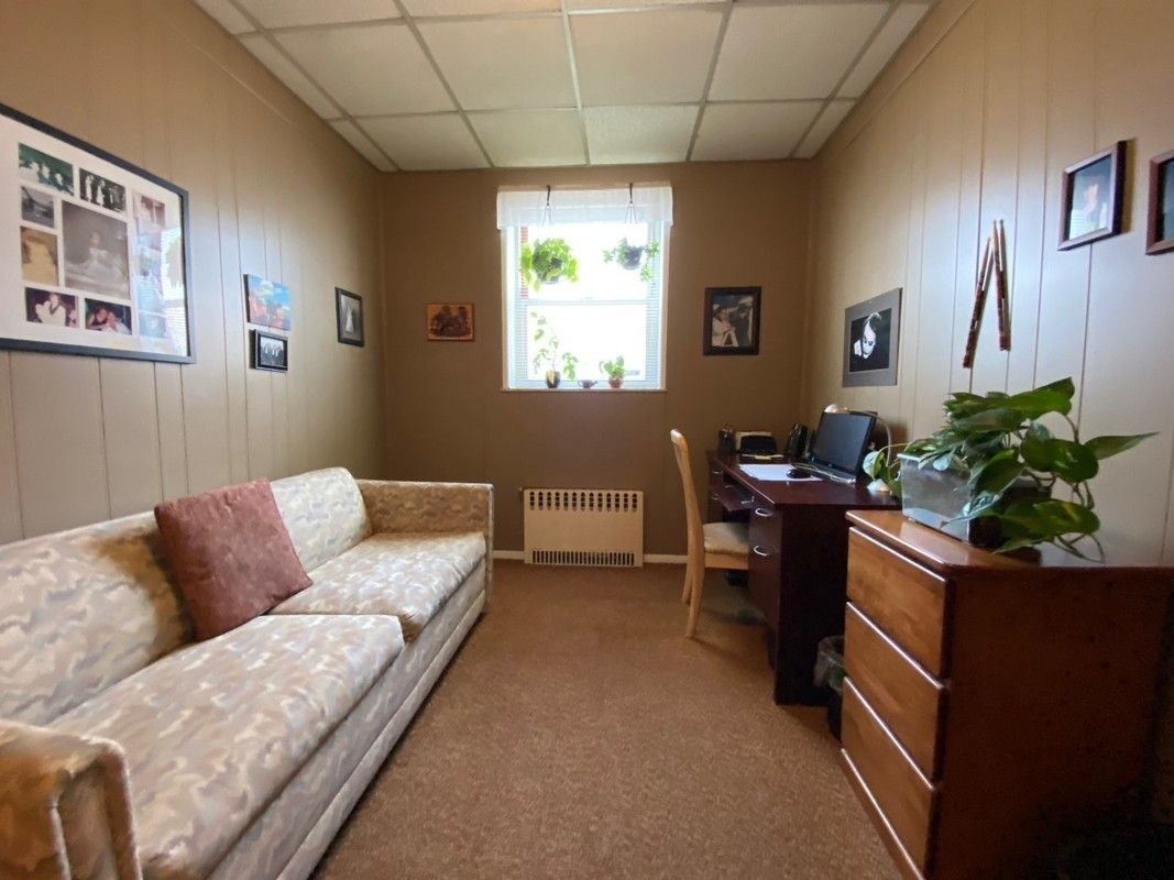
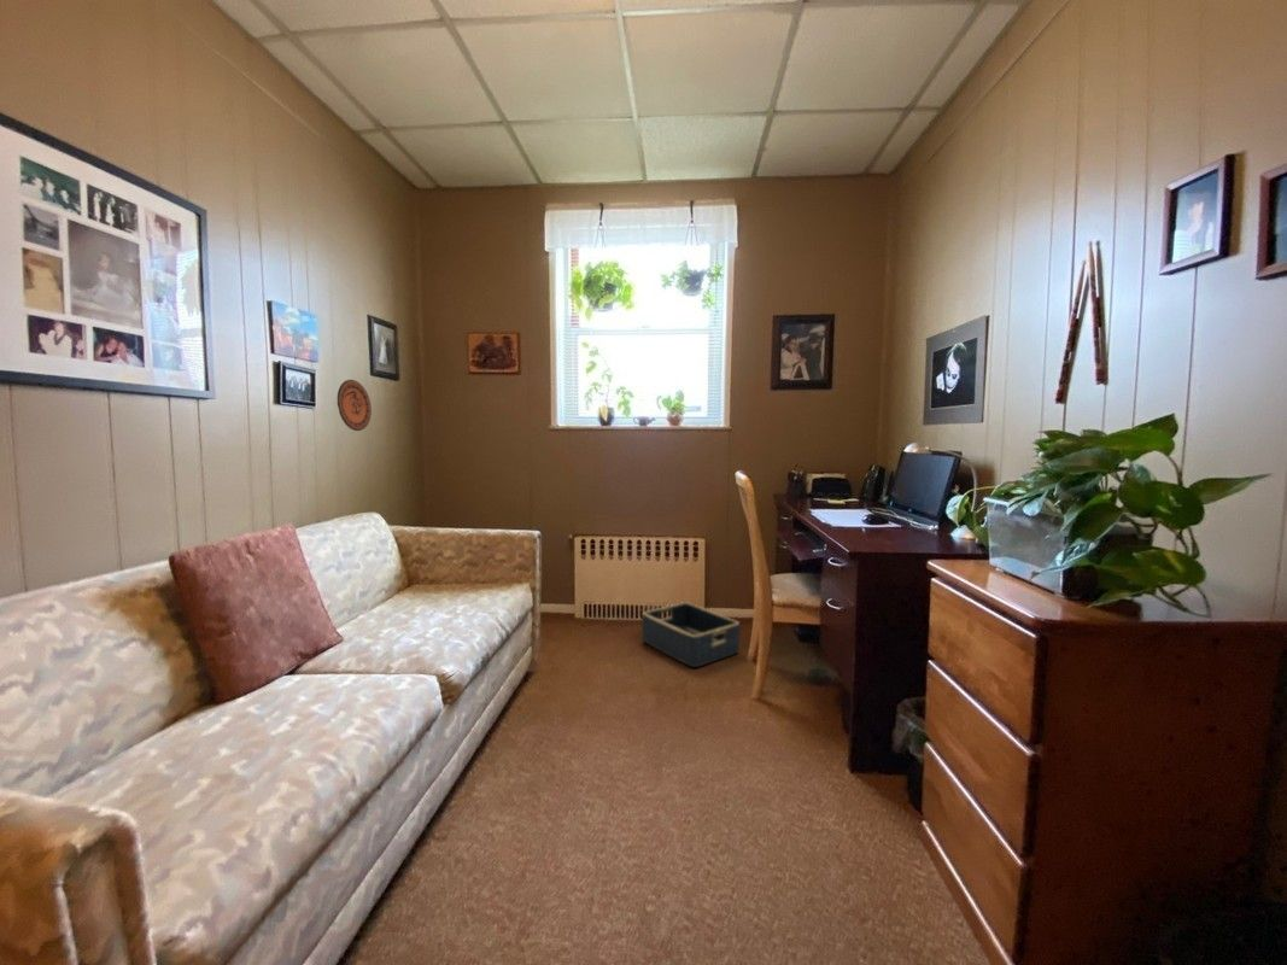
+ basket (689, 632)
+ decorative plate (353, 405)
